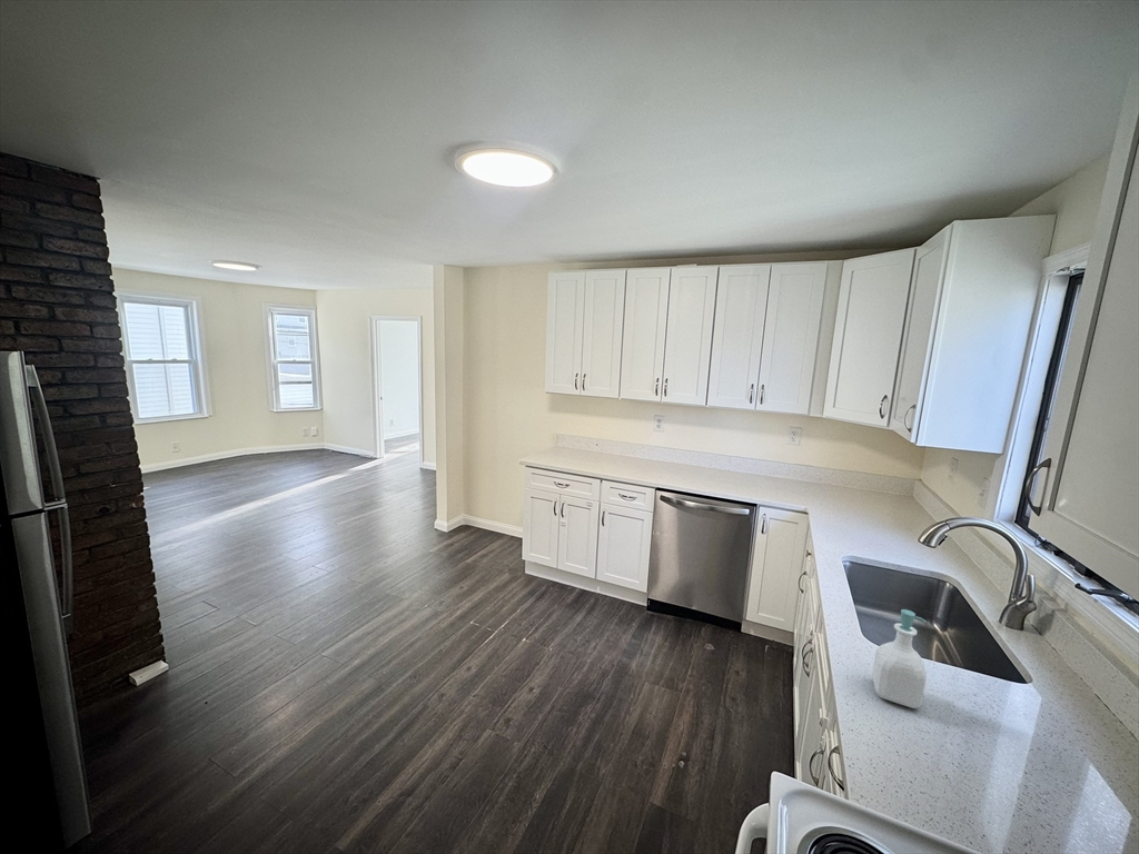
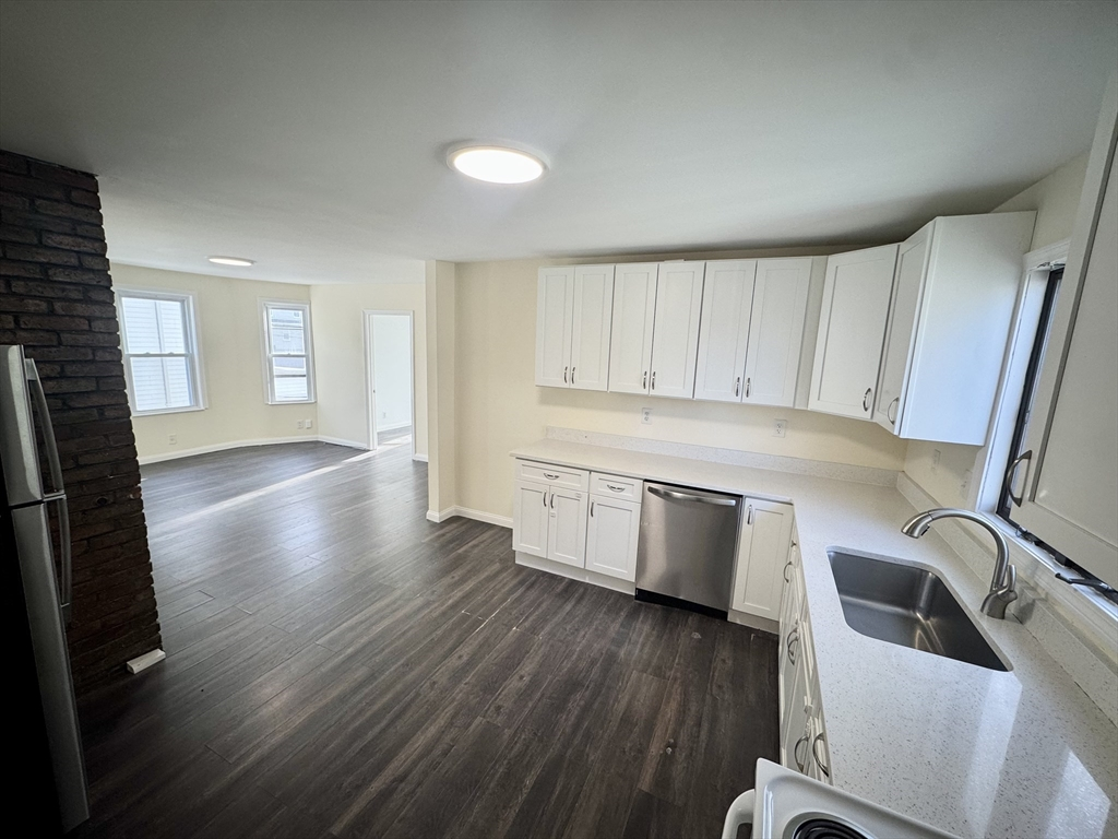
- soap bottle (901, 653)
